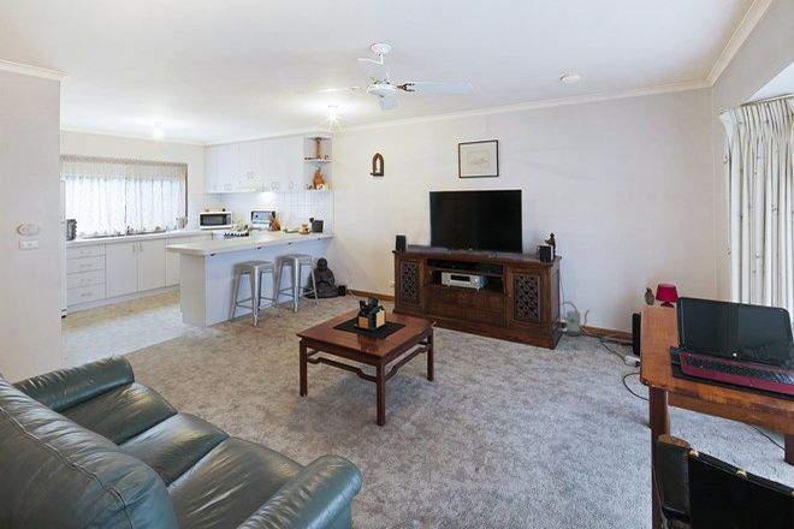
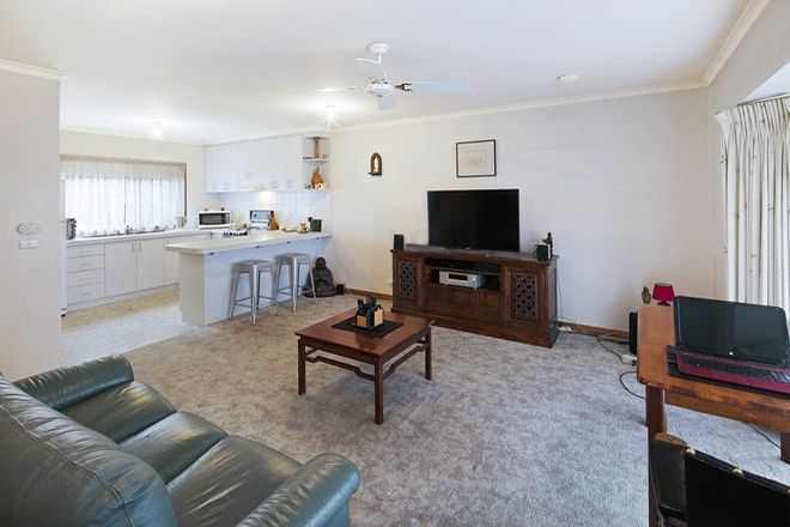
- watering can (573, 317)
